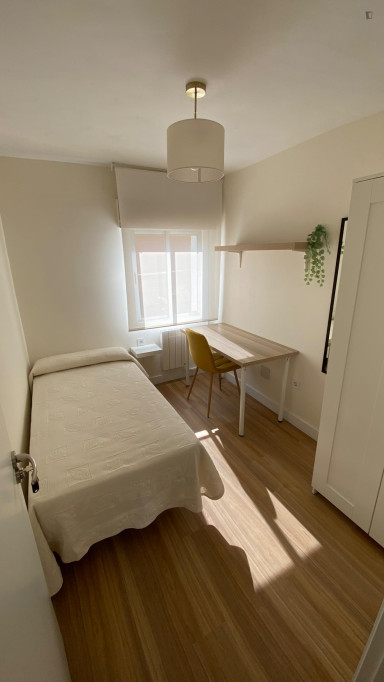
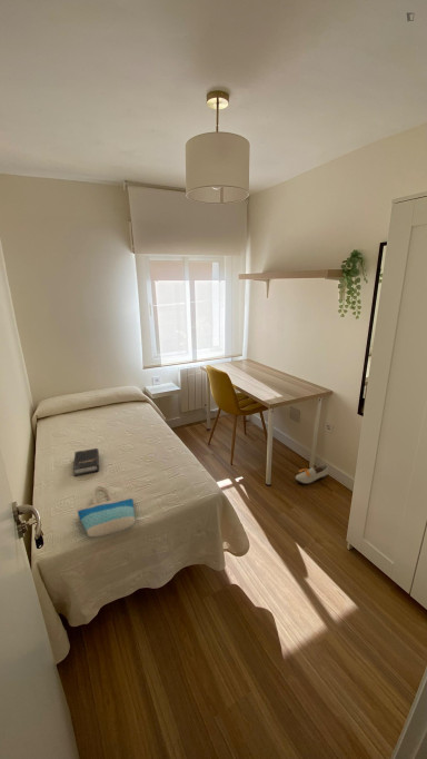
+ hardback book (87, 461)
+ tote bag (106, 505)
+ shoe (309, 472)
